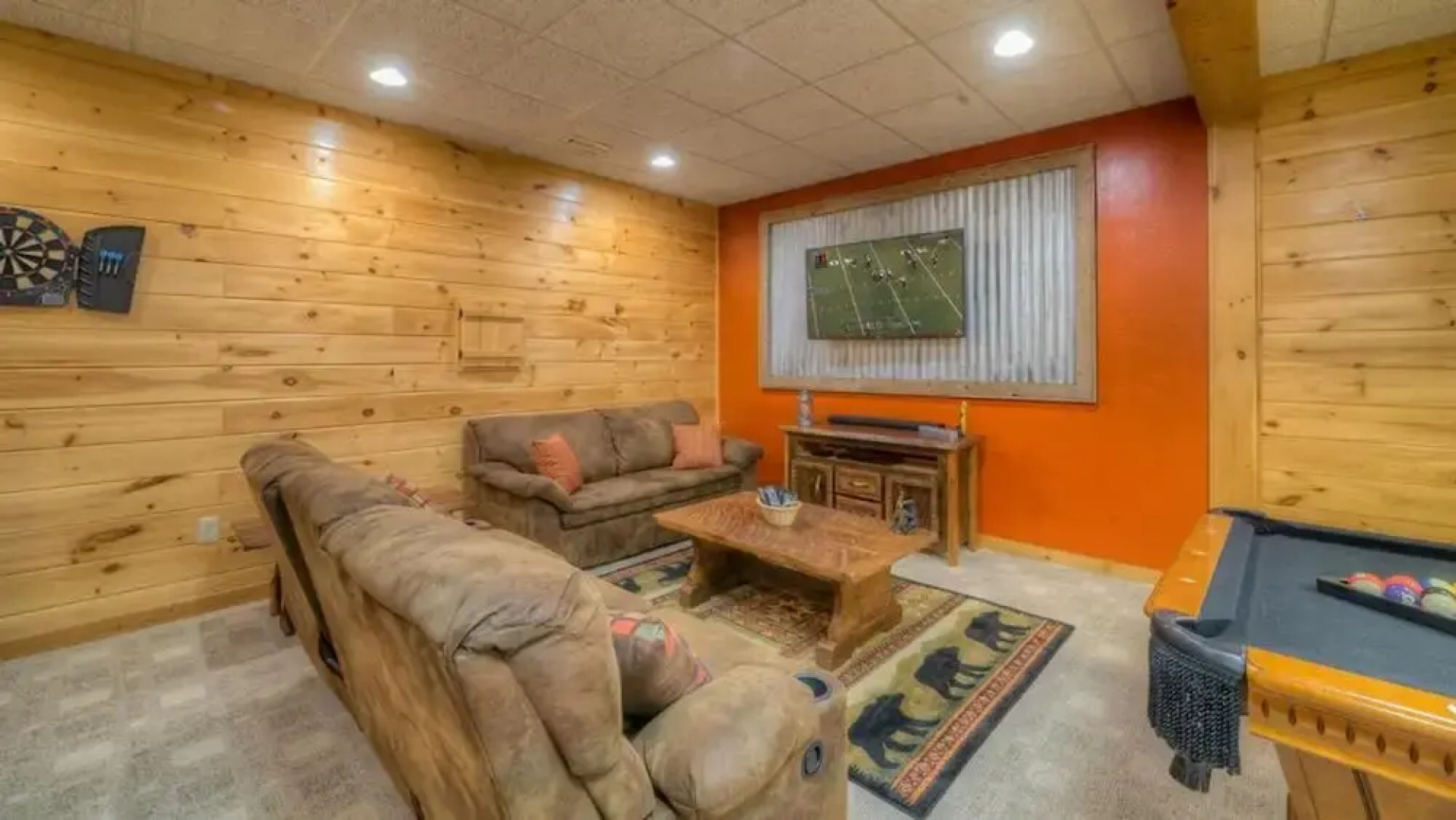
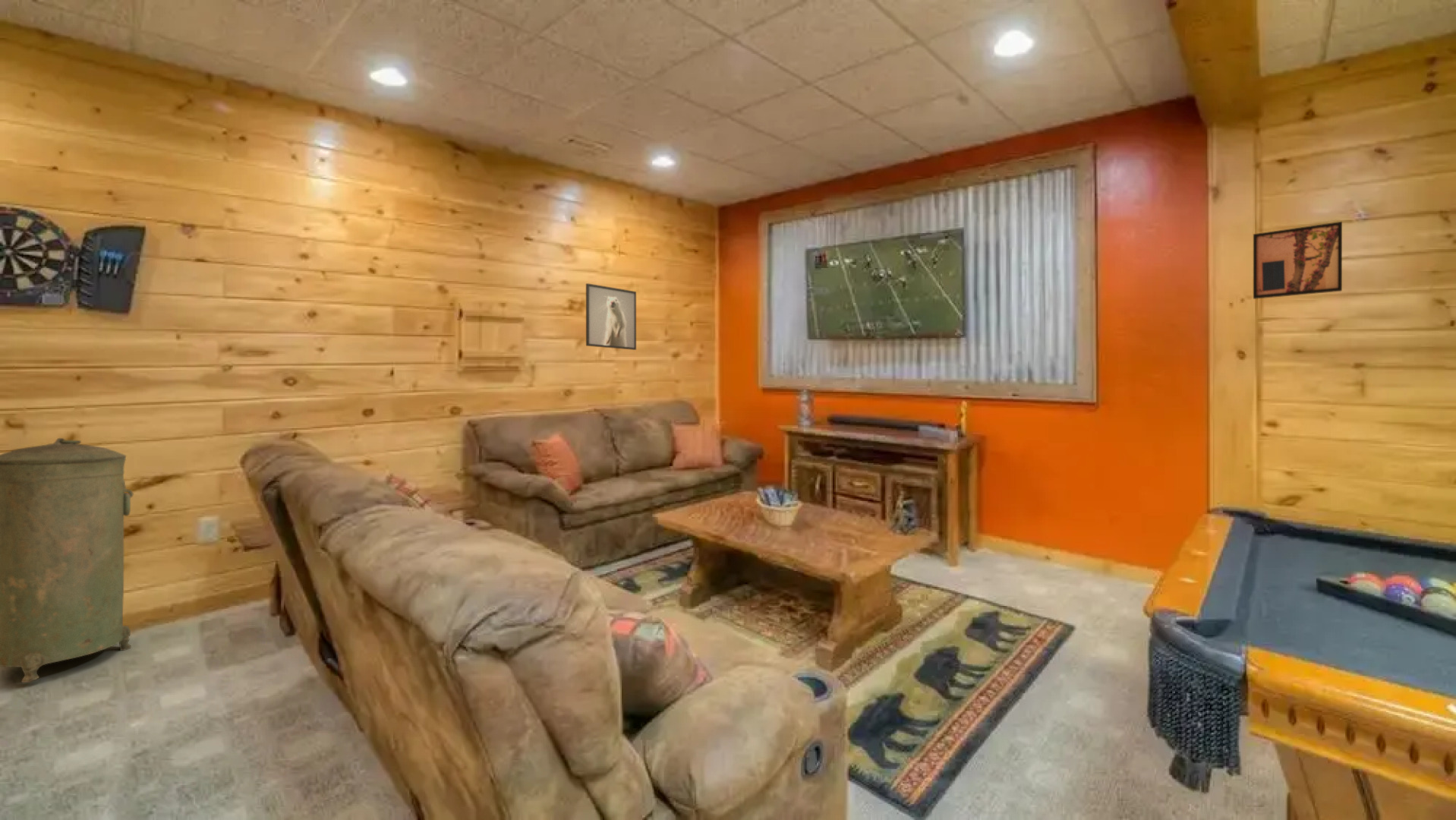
+ trash can (63, 550)
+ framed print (612, 317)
+ wall art (1296, 261)
